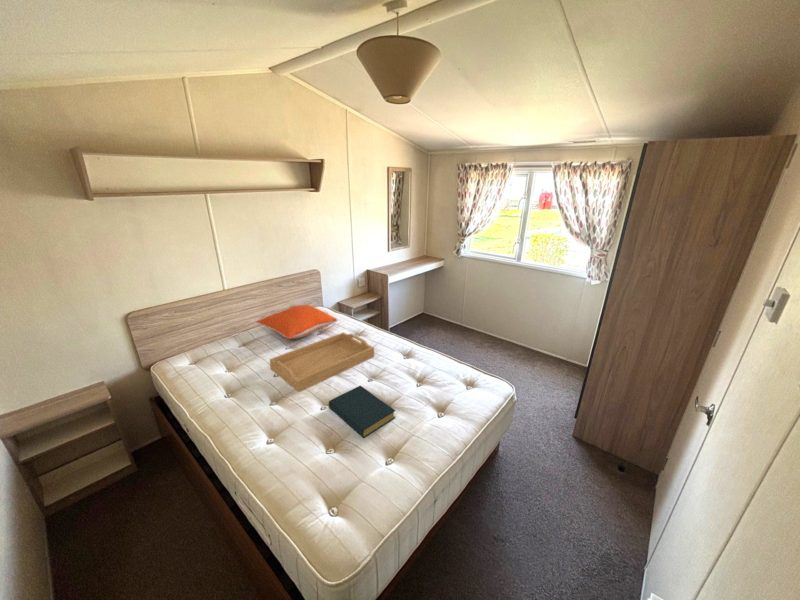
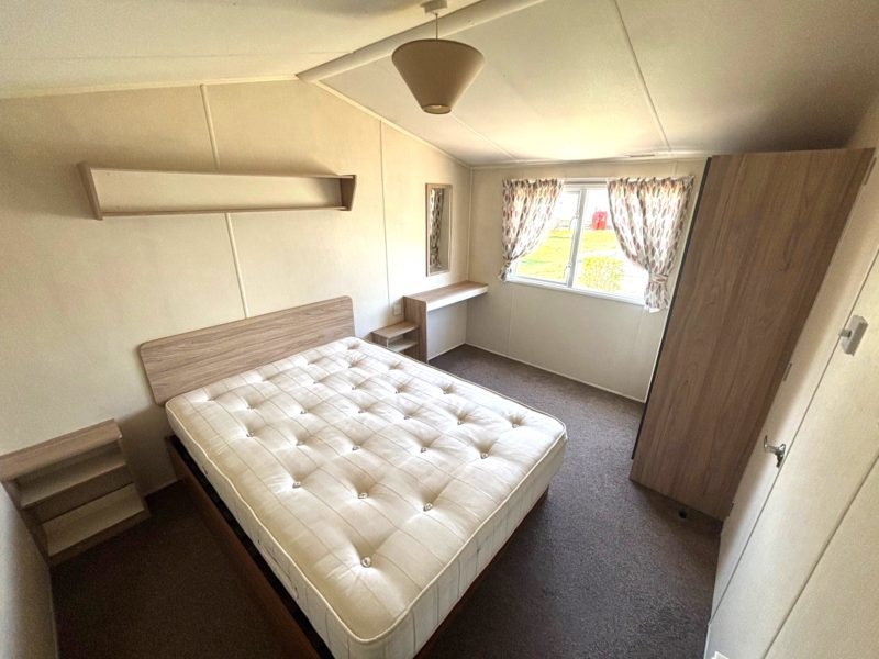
- serving tray (324, 356)
- pillow (297, 321)
- hardback book (361, 409)
